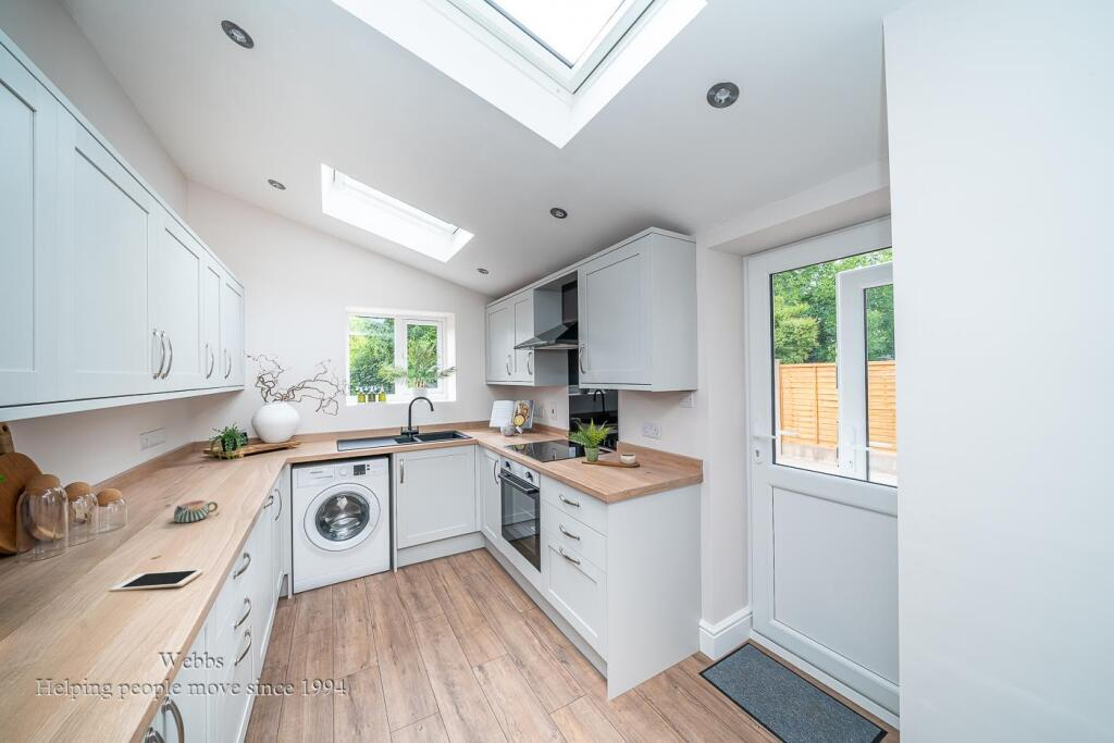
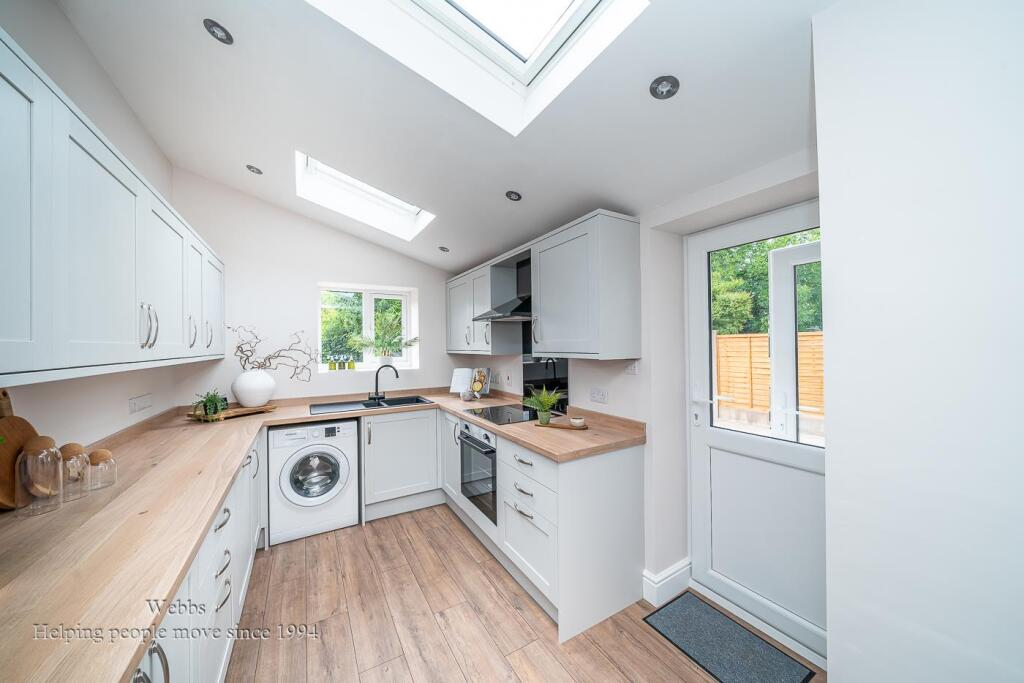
- mug (196, 510)
- cell phone (159, 580)
